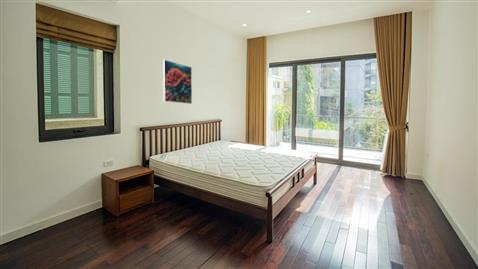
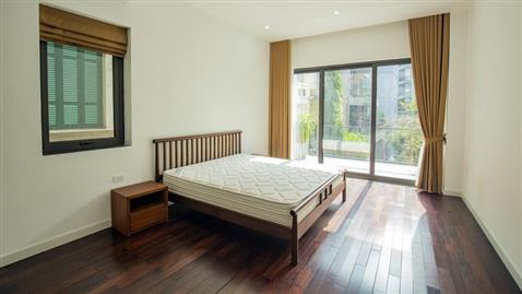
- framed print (178, 83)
